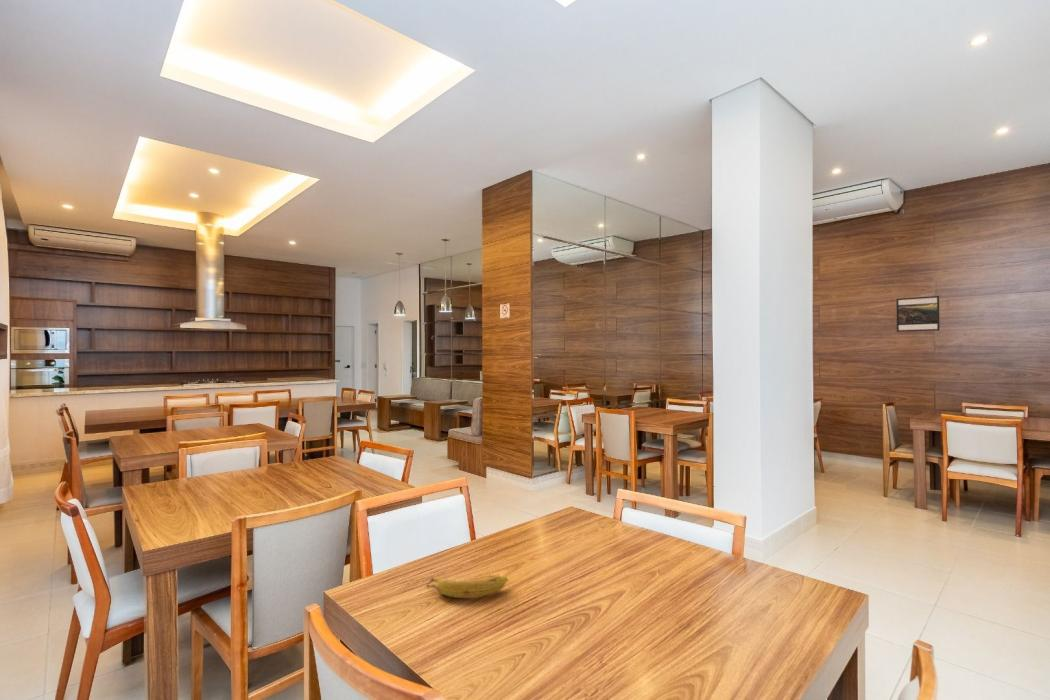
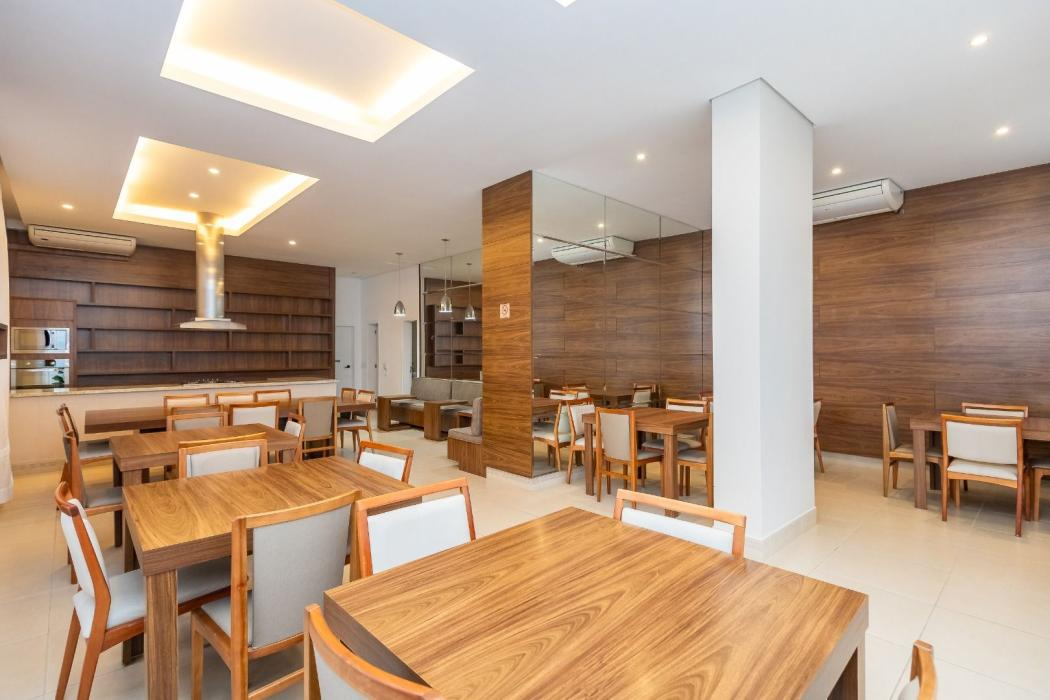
- fruit (466, 583)
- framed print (917, 314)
